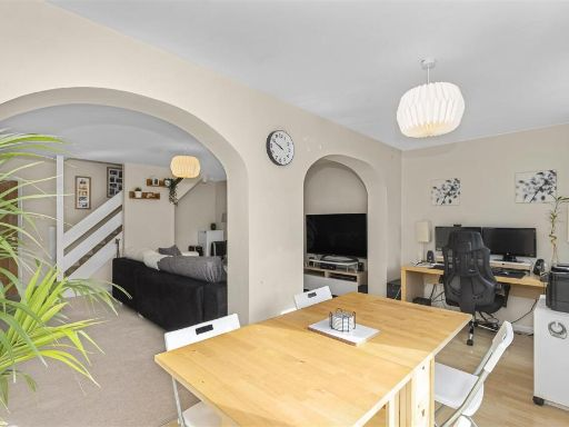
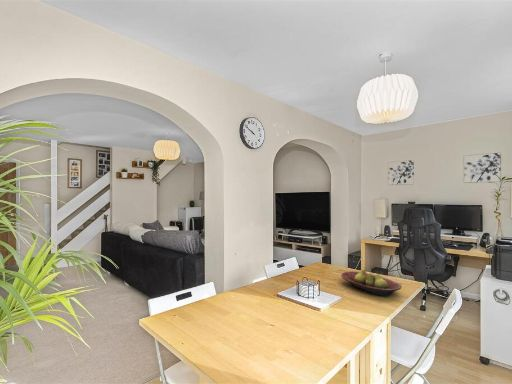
+ fruit bowl (369, 280)
